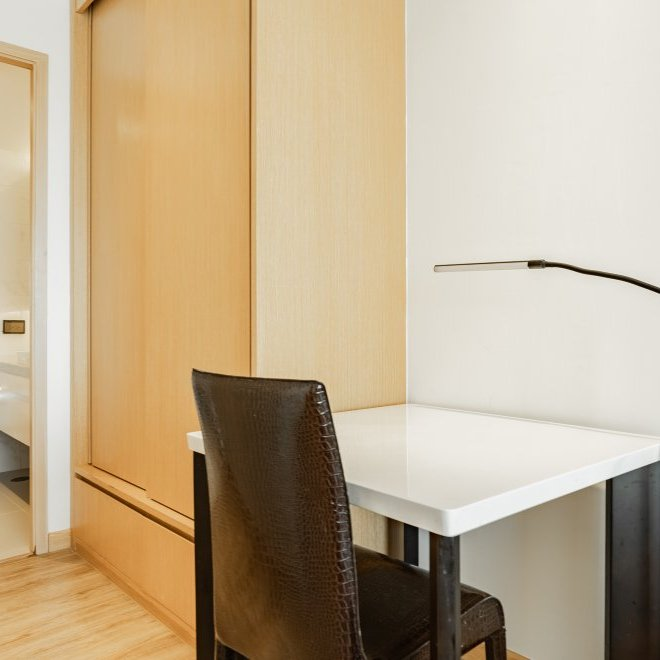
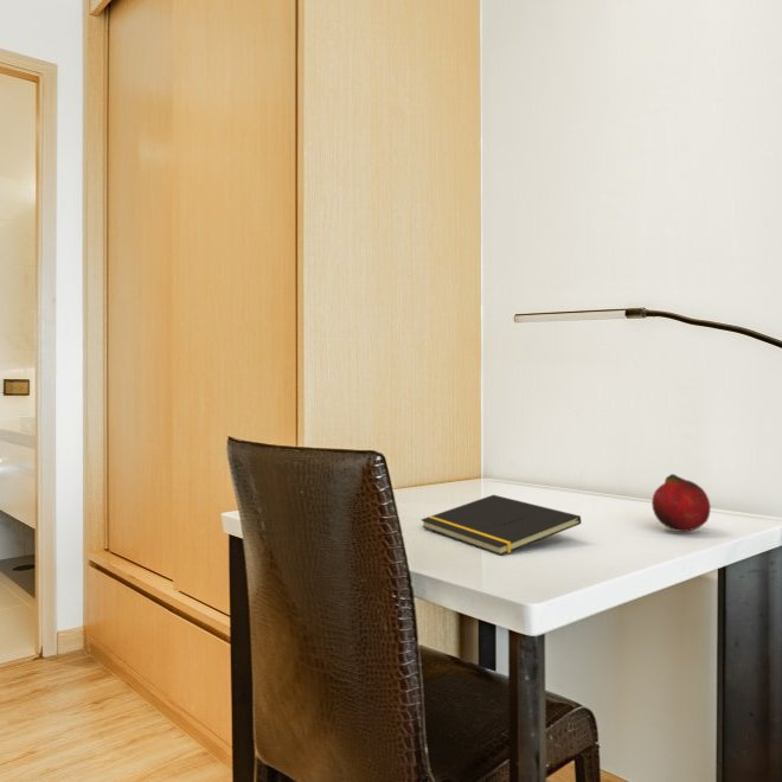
+ notepad (496, 521)
+ fruit (680, 502)
